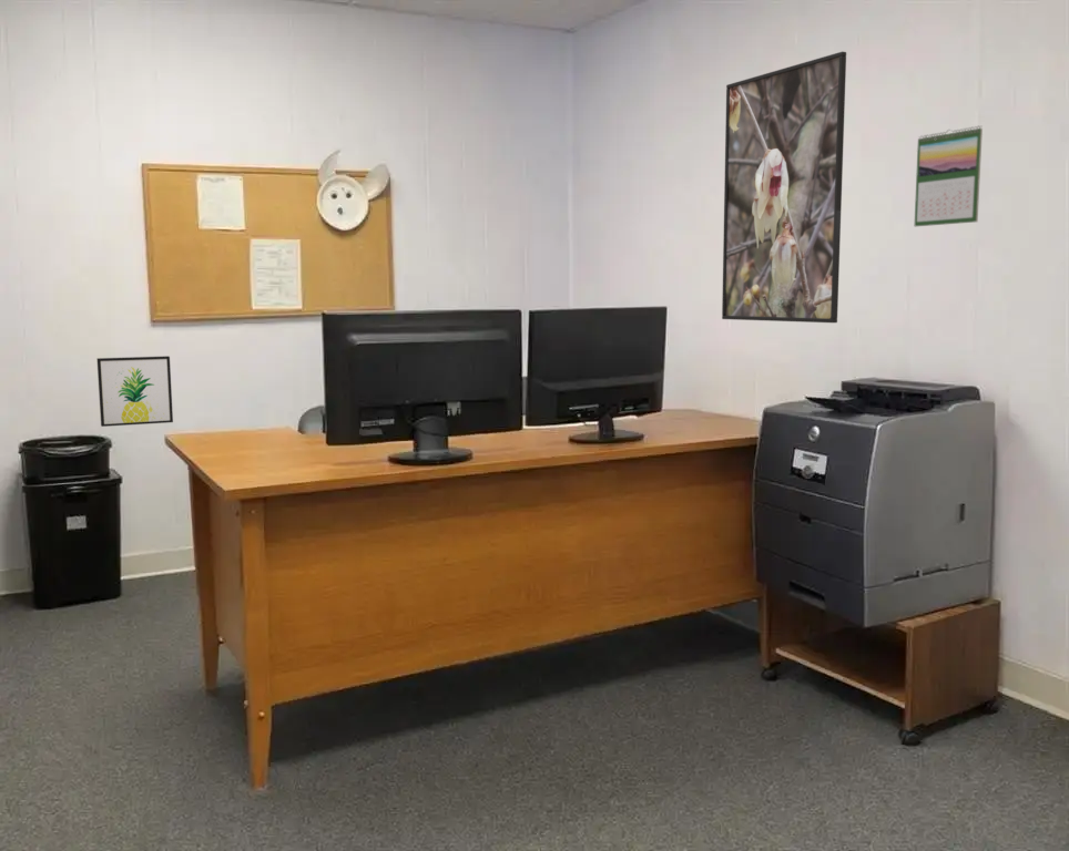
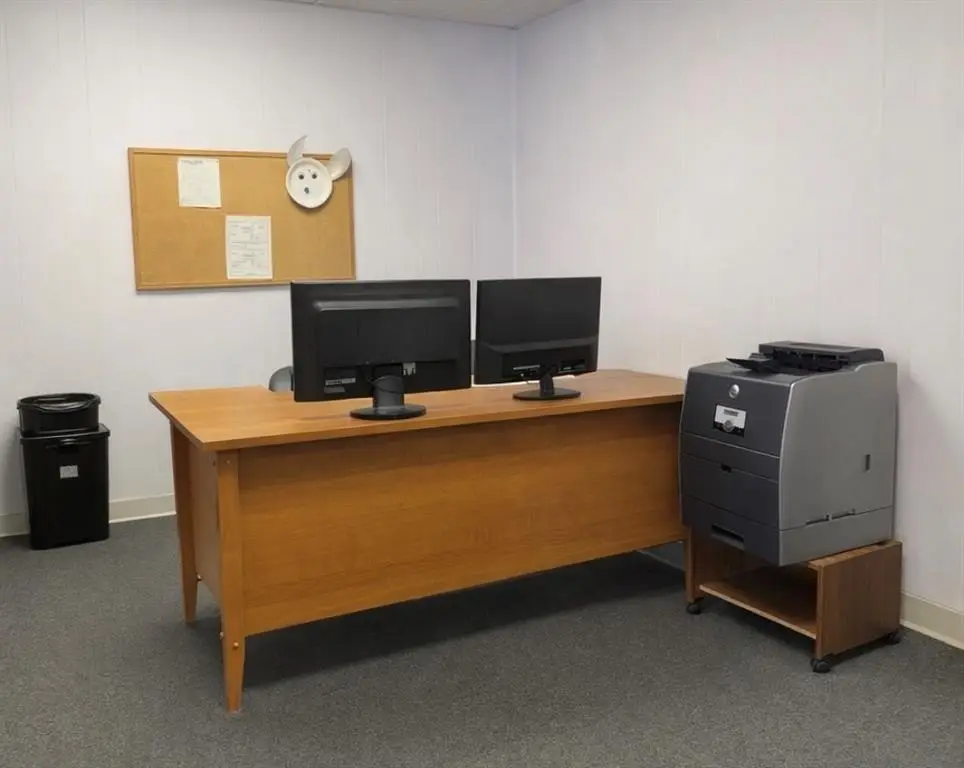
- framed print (778, 196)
- wall art (135, 390)
- calendar (947, 176)
